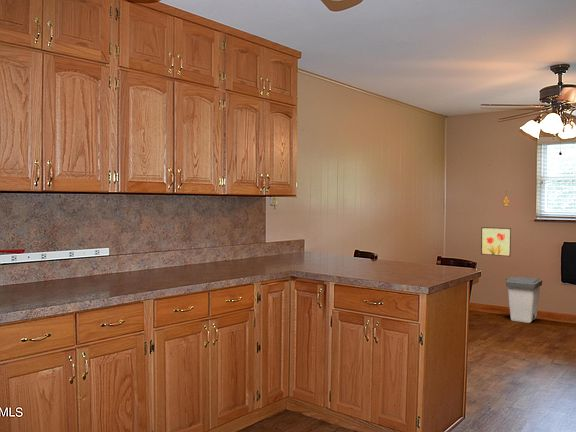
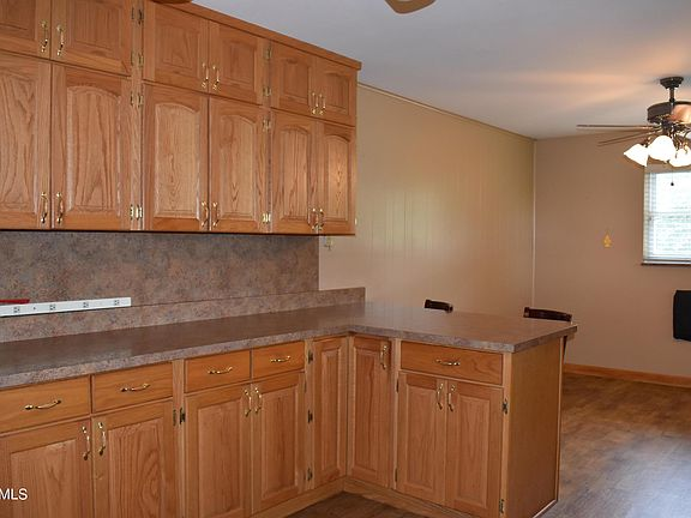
- wall art (495, 241)
- trash can (523, 298)
